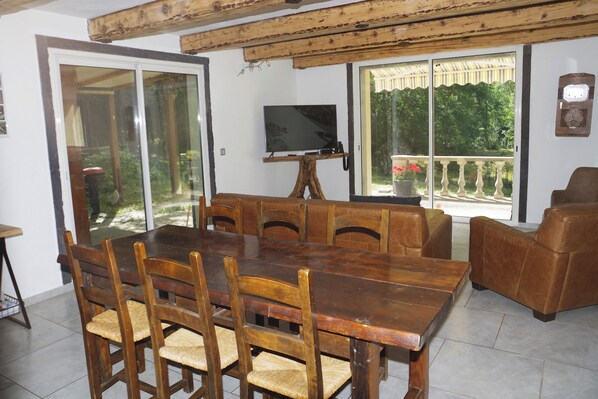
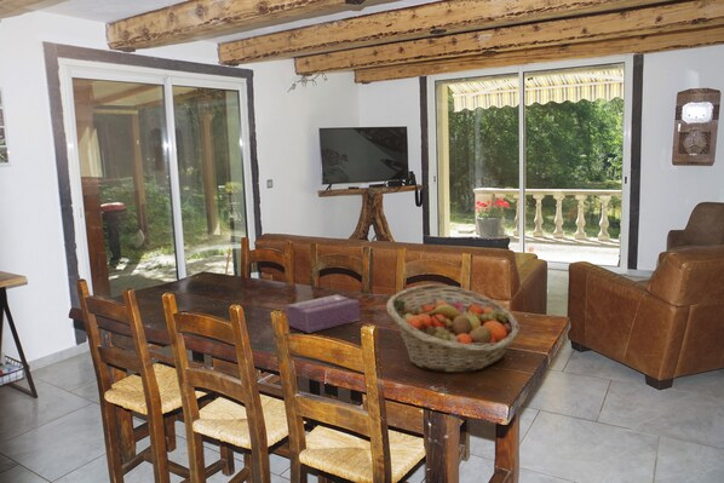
+ fruit basket (453, 324)
+ tissue box (323, 312)
